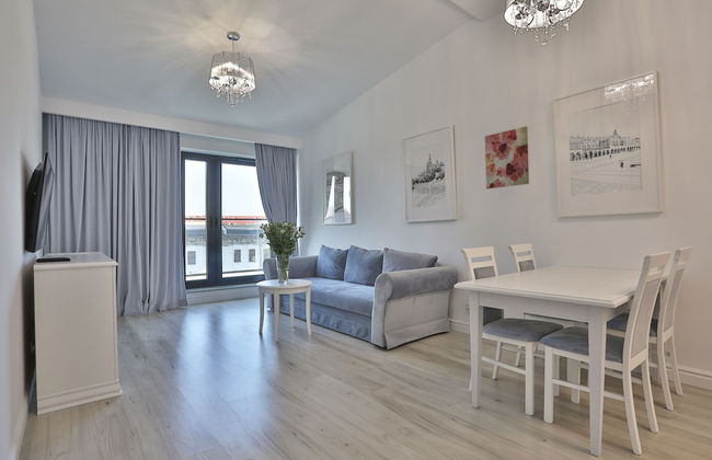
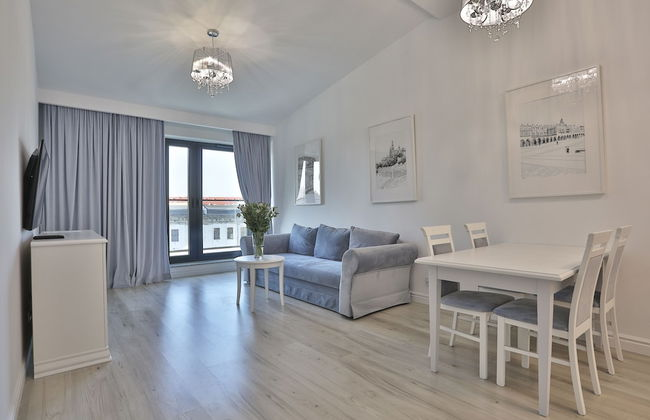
- wall art (505, 159)
